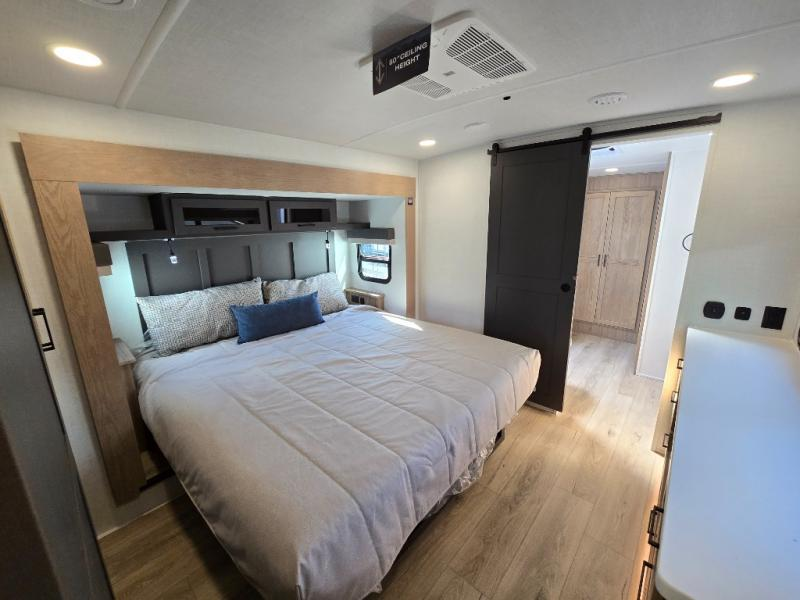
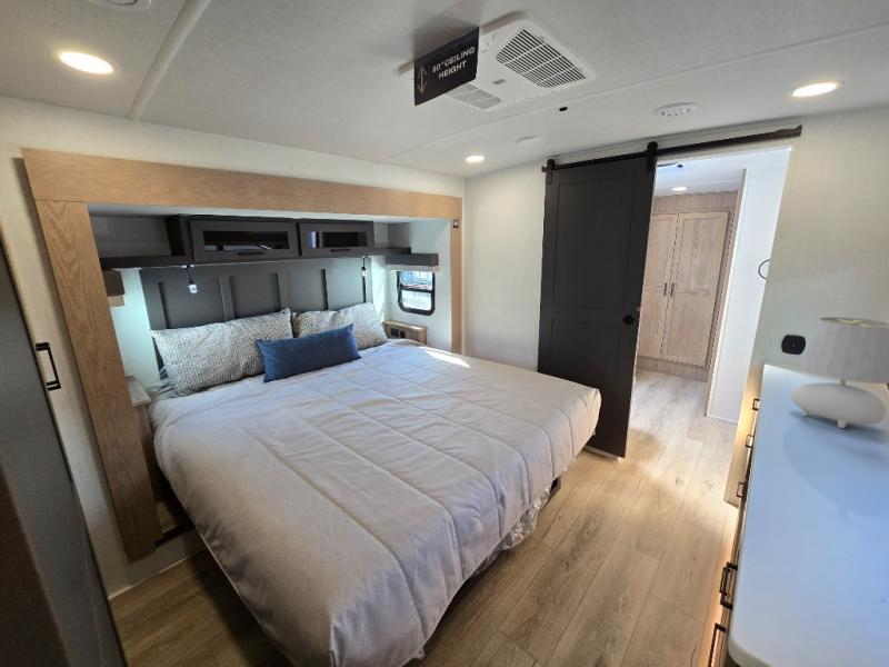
+ table lamp (842, 372)
